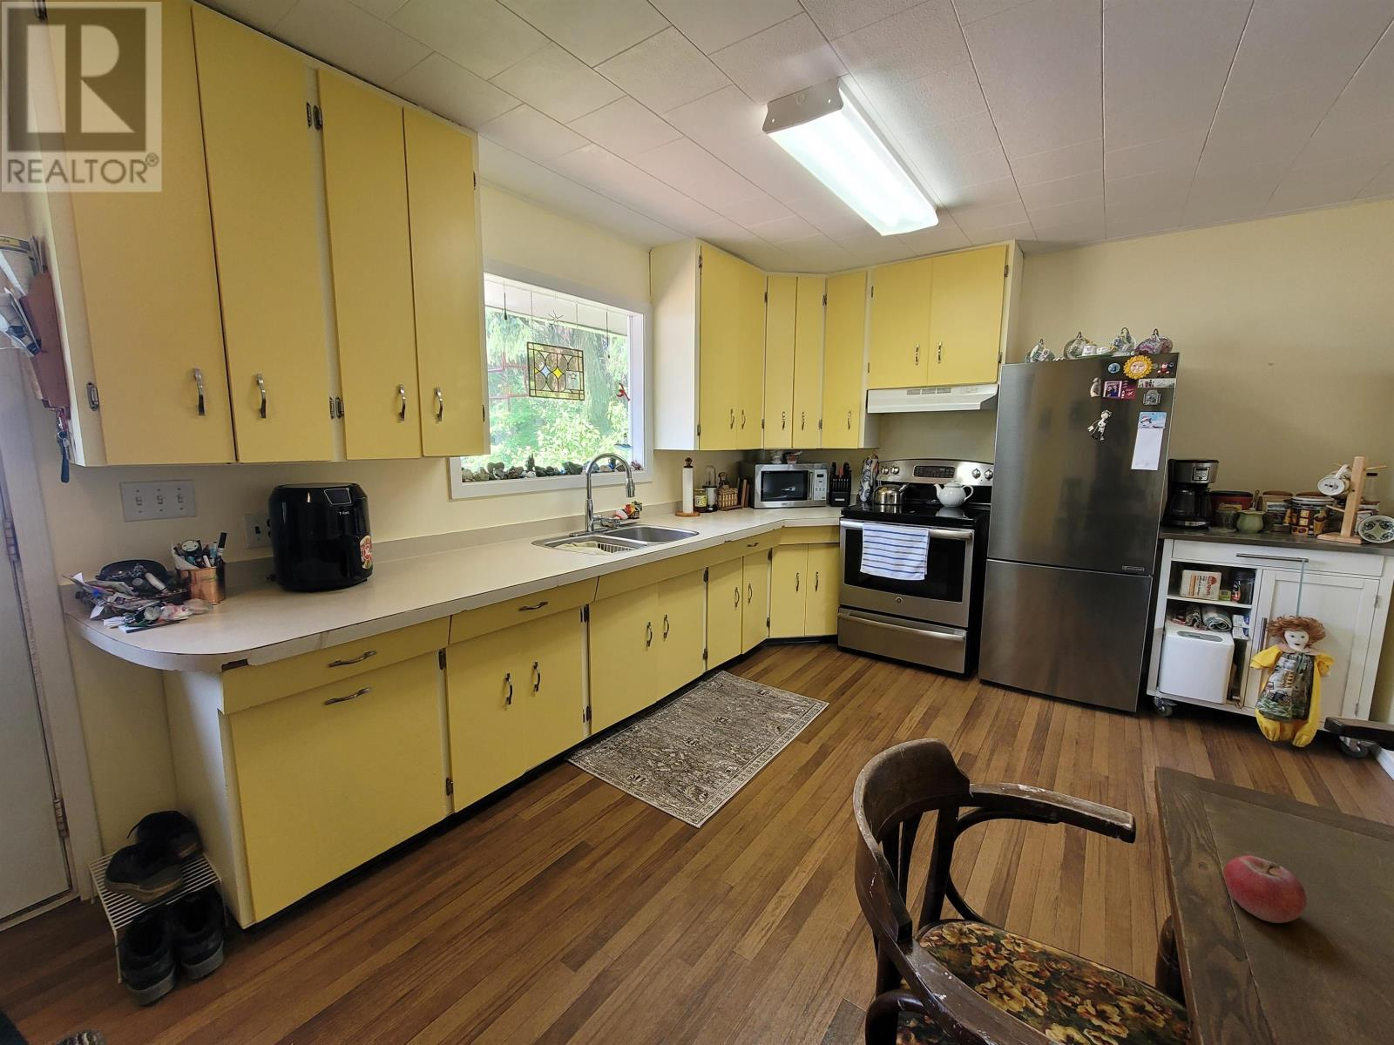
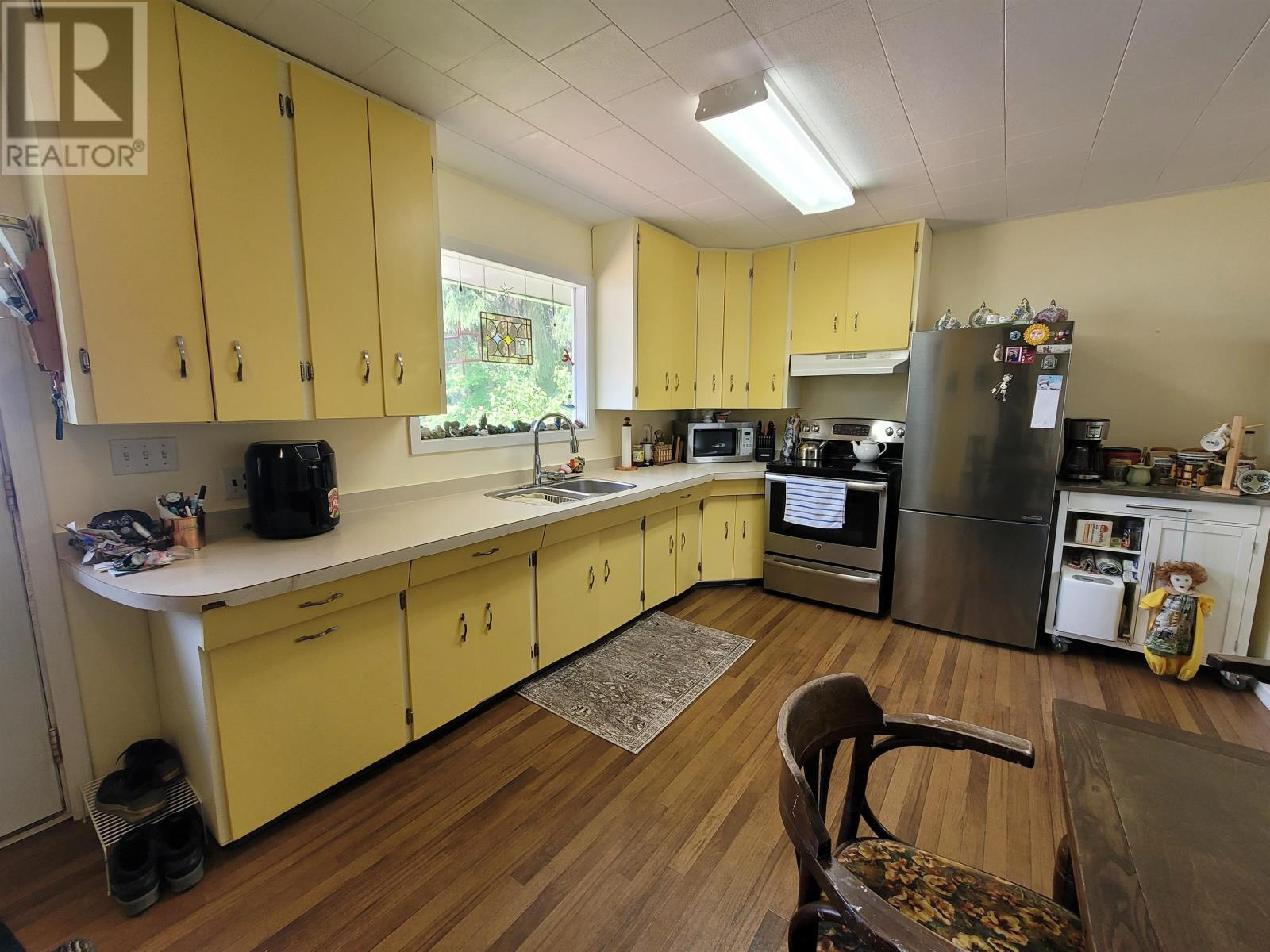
- fruit (1263, 883)
